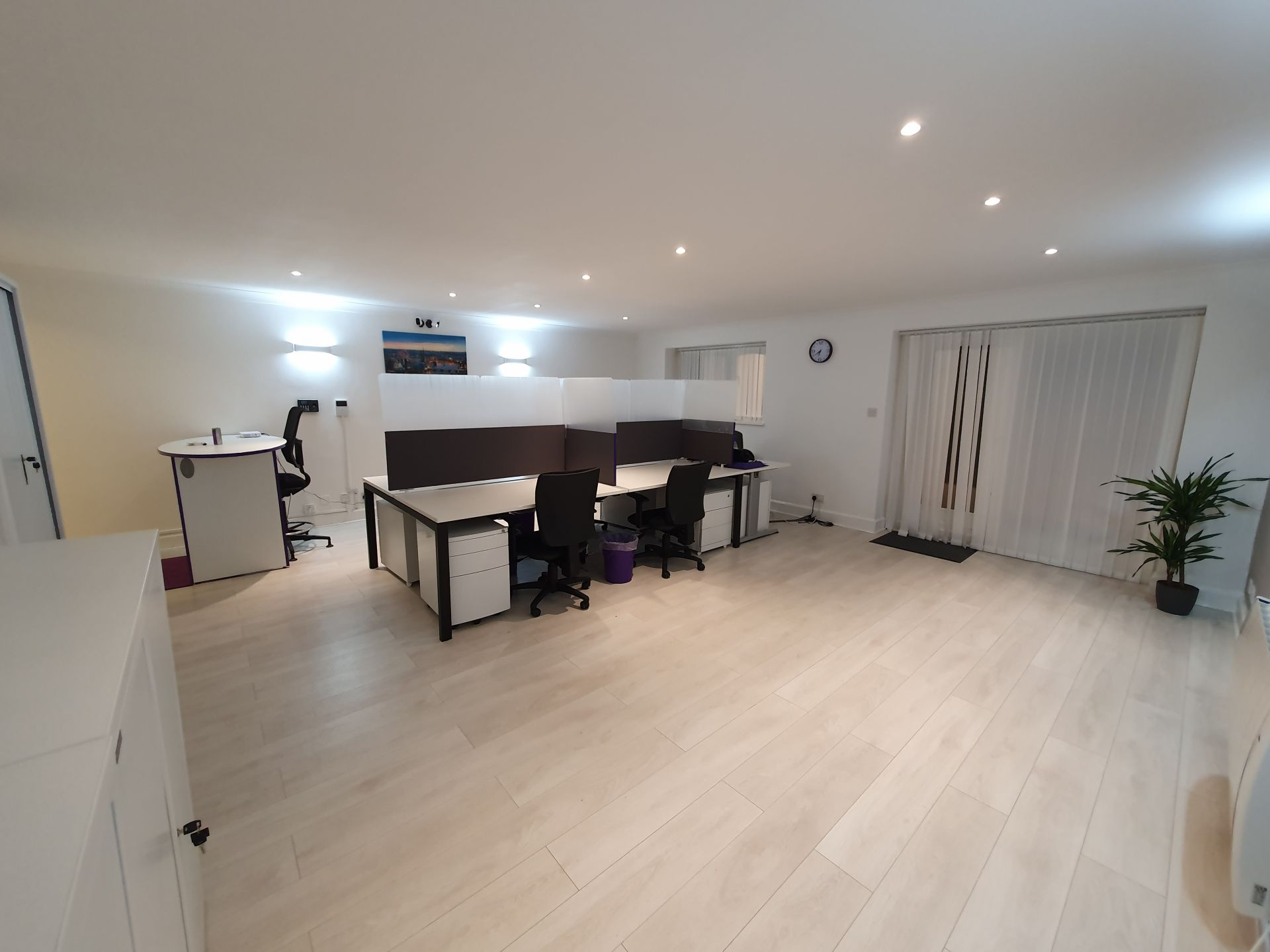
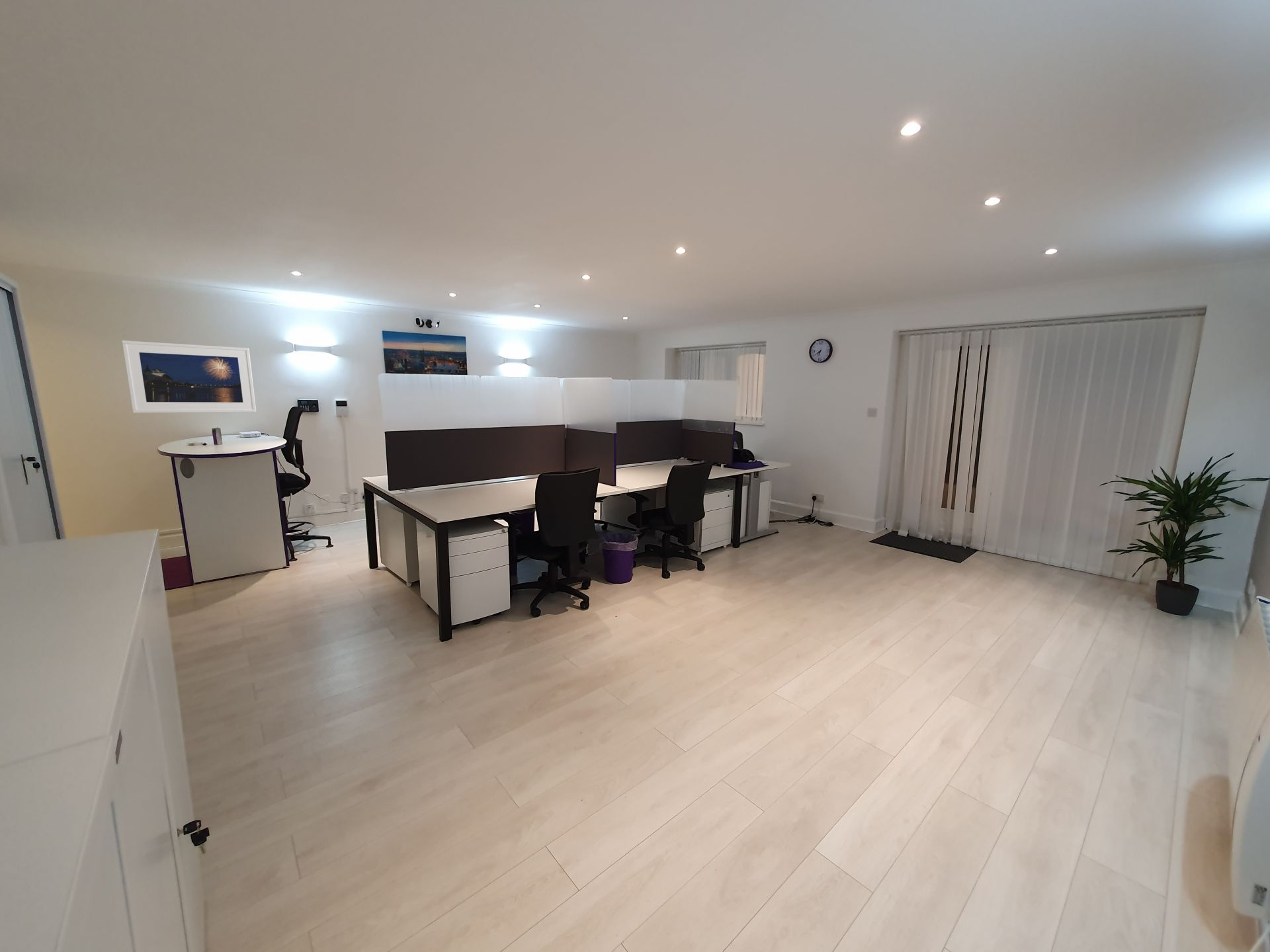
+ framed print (194, 379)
